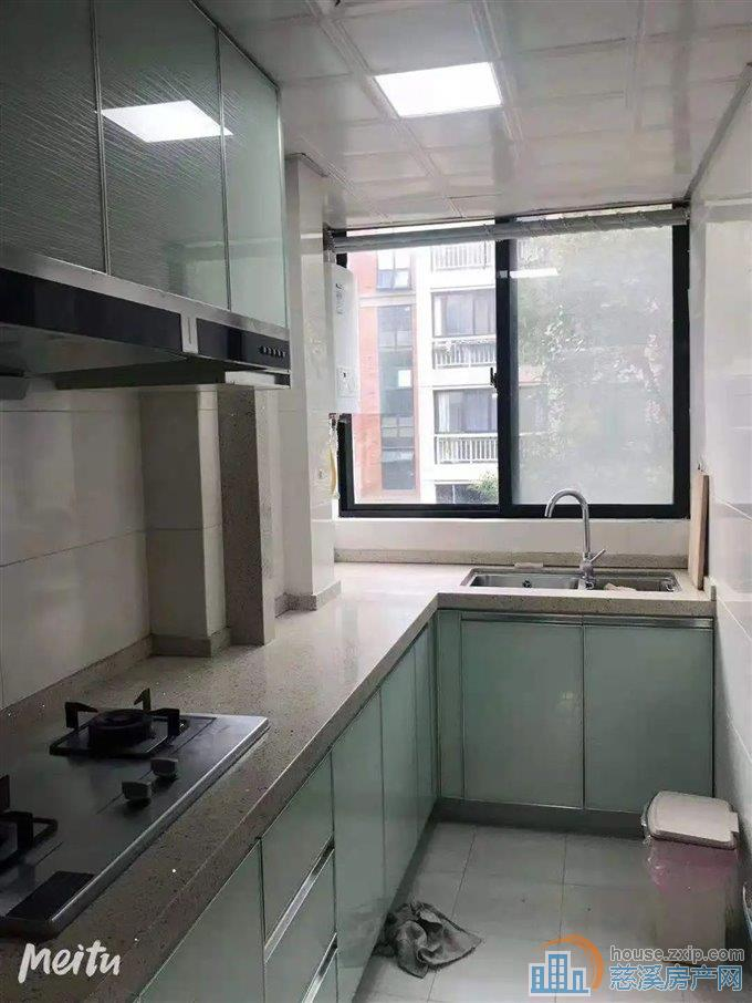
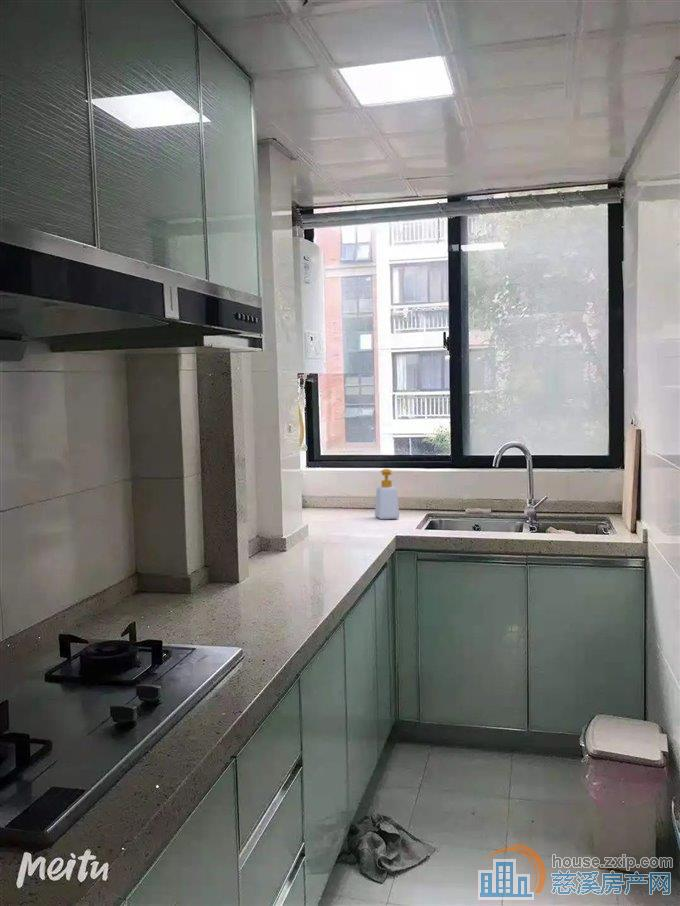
+ soap bottle (388, 494)
